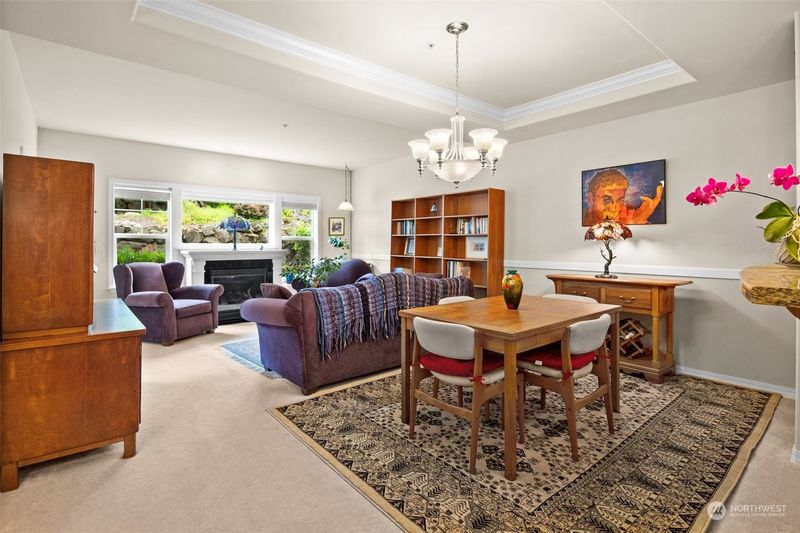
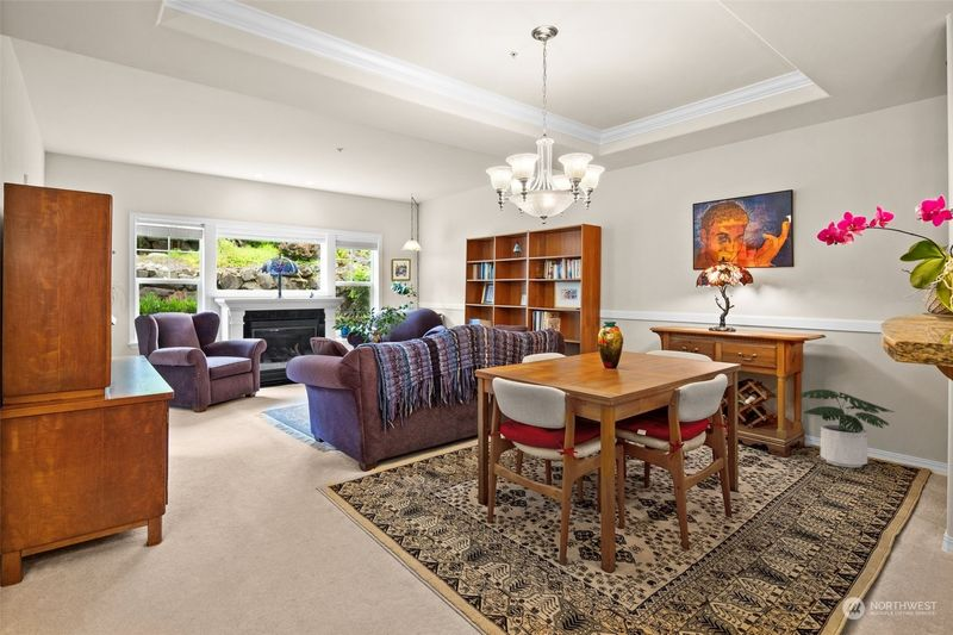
+ potted plant (846, 427)
